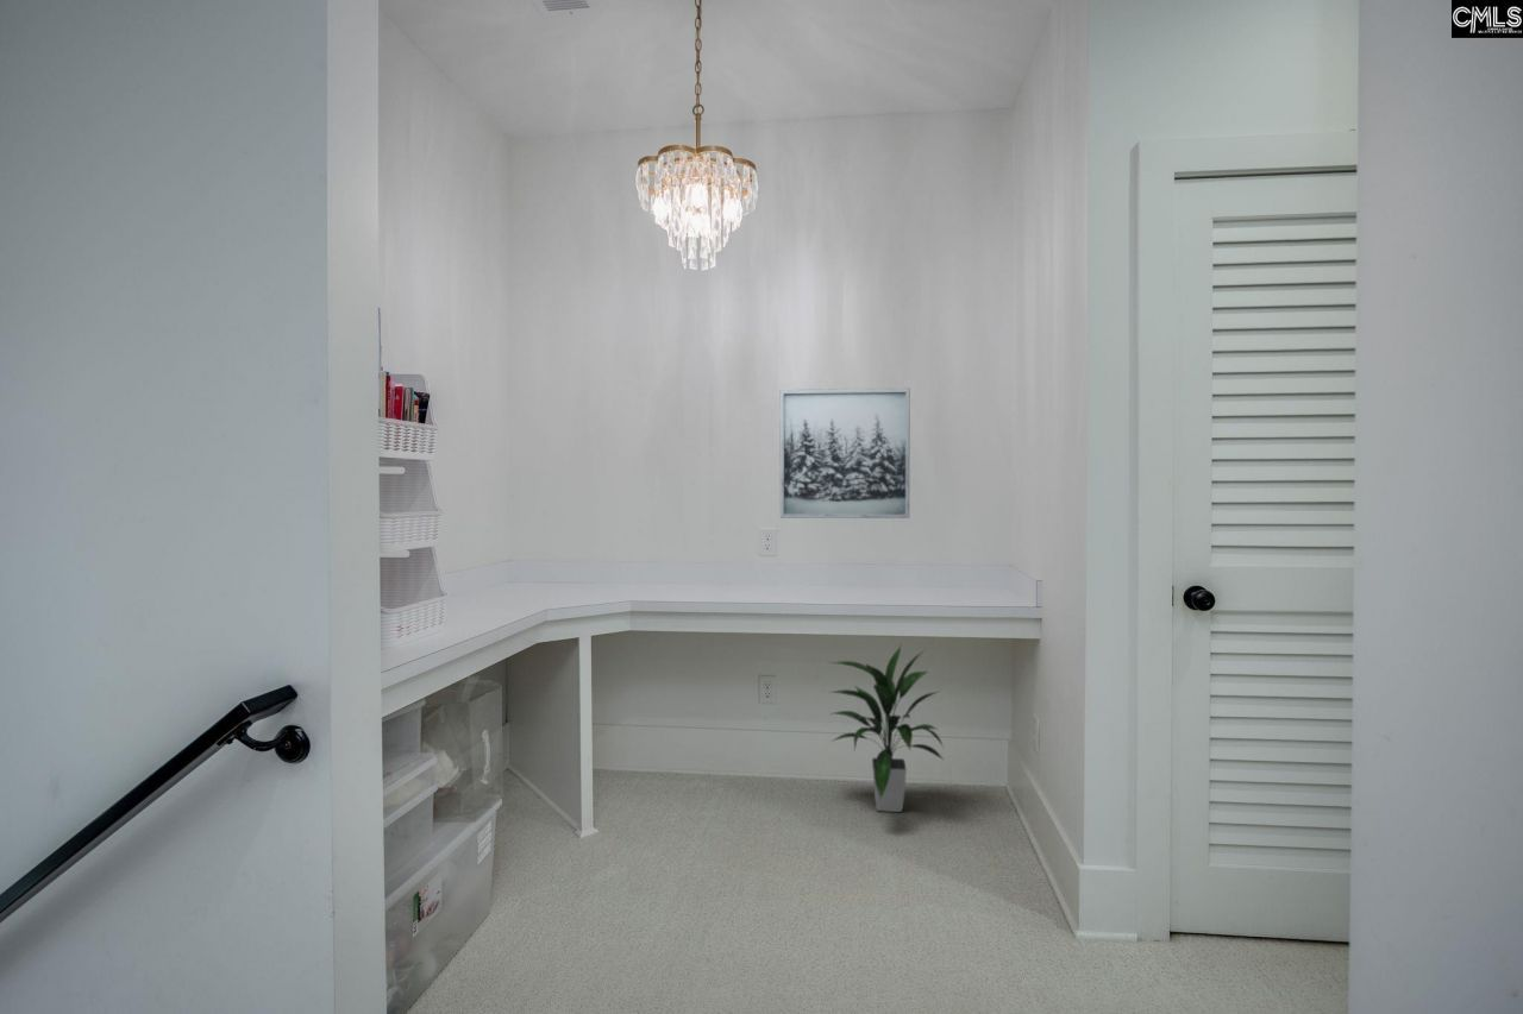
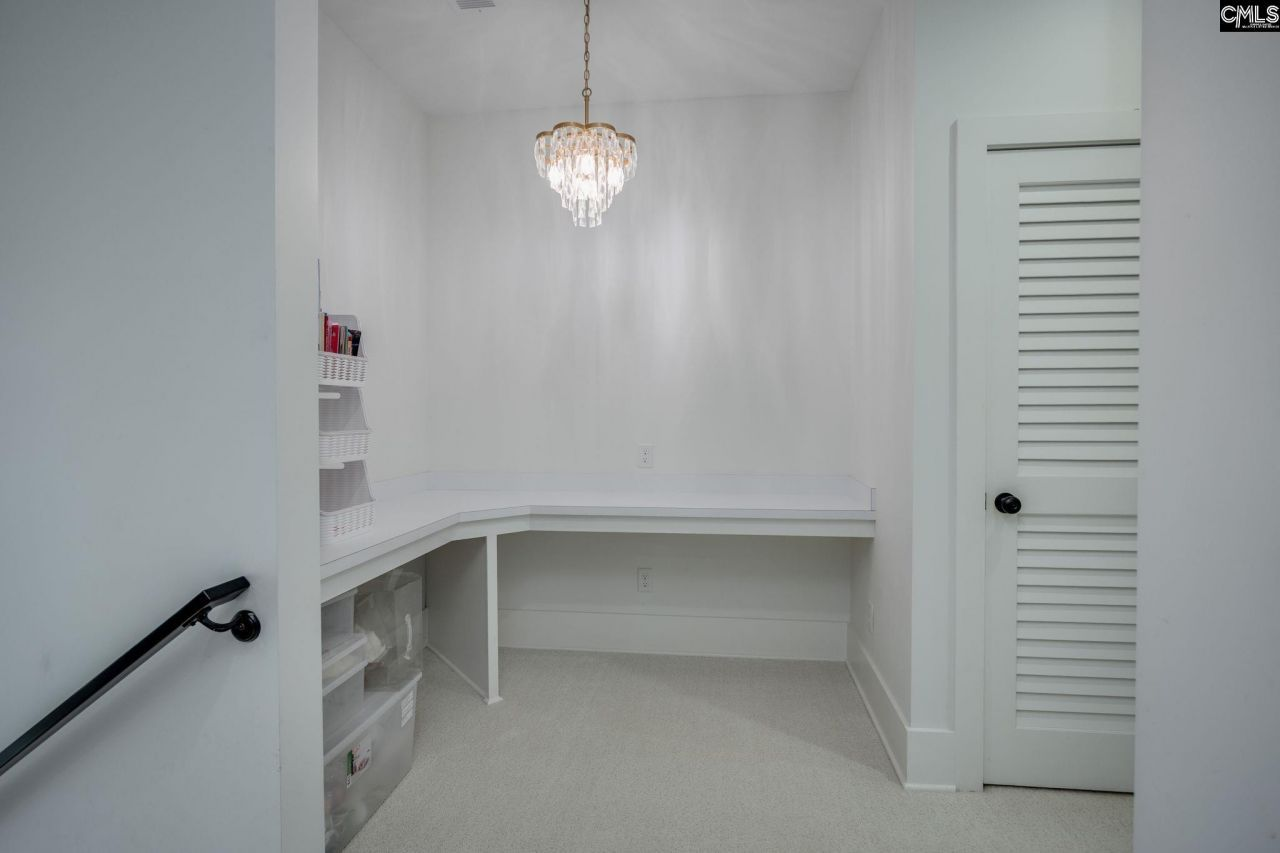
- indoor plant (885, 726)
- wall art (844, 453)
